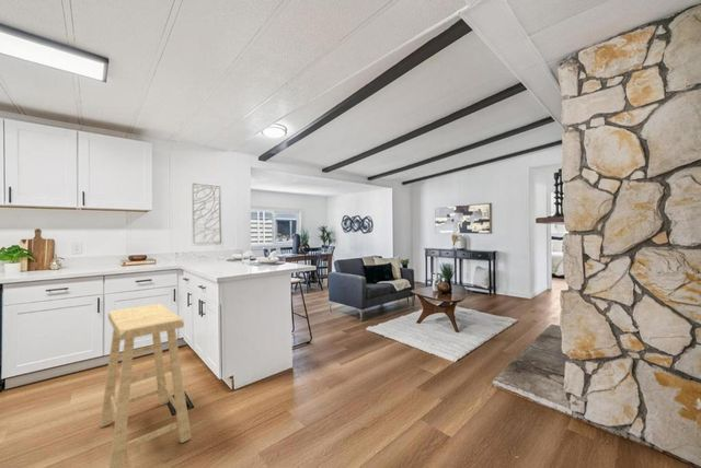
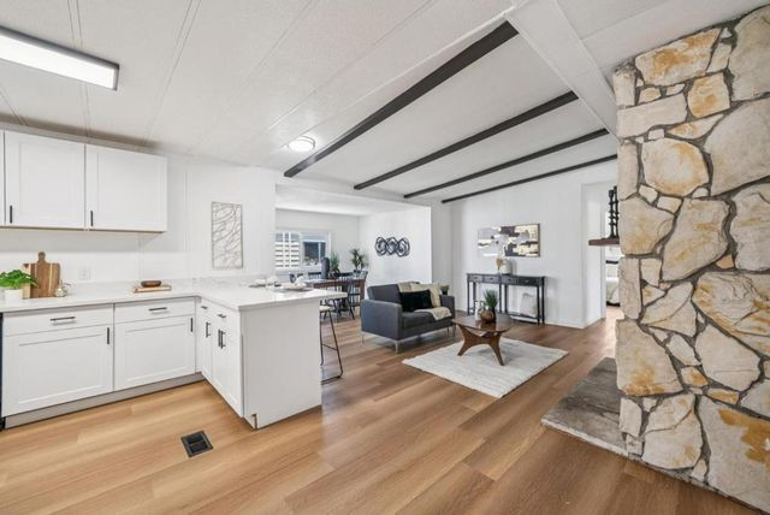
- stool (143, 374)
